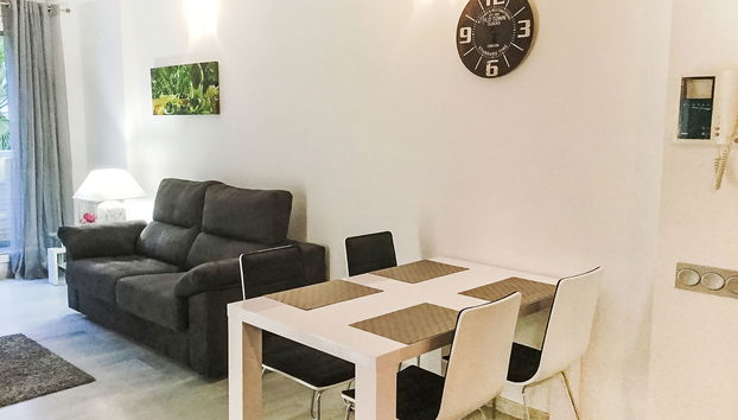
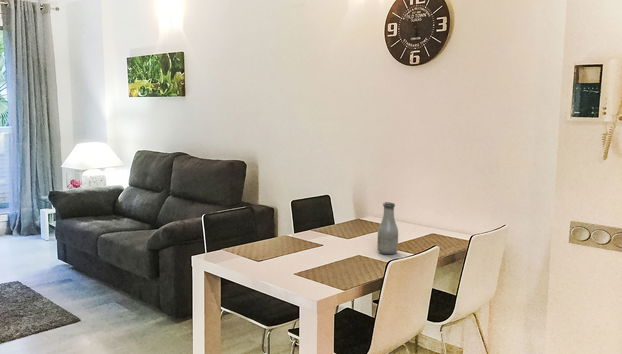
+ bottle (388, 227)
